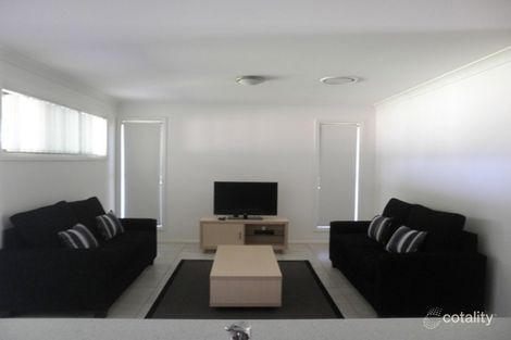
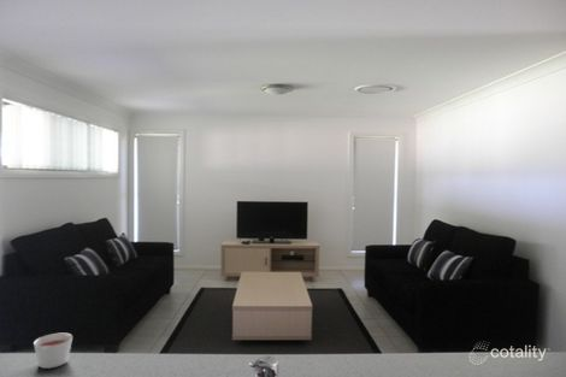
+ candle (53, 351)
